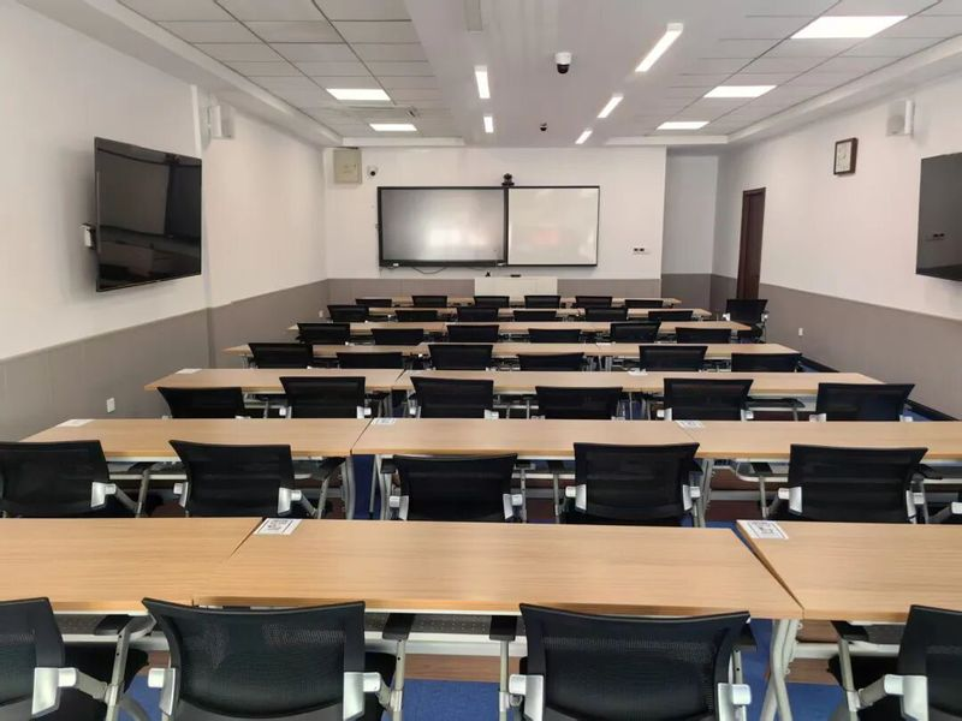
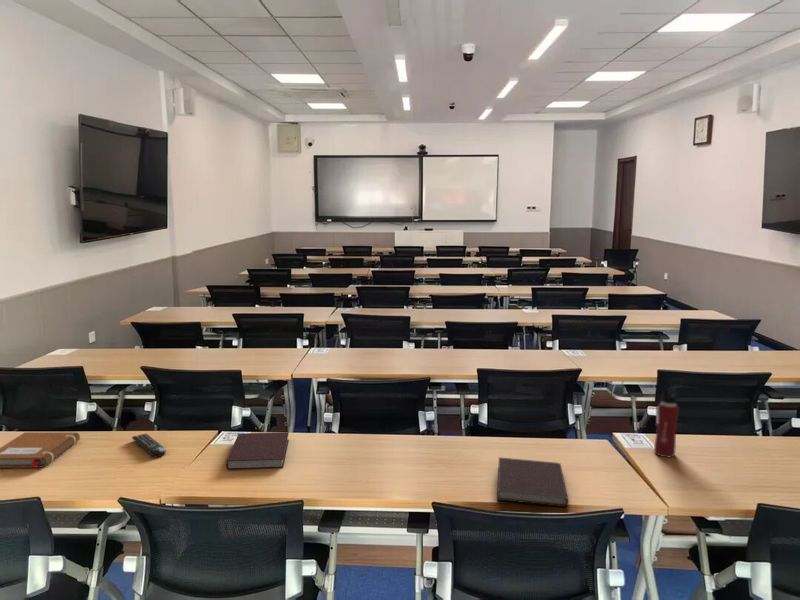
+ remote control (148, 444)
+ notebook (530, 480)
+ notebook (34, 449)
+ notebook (259, 449)
+ water bottle (667, 420)
